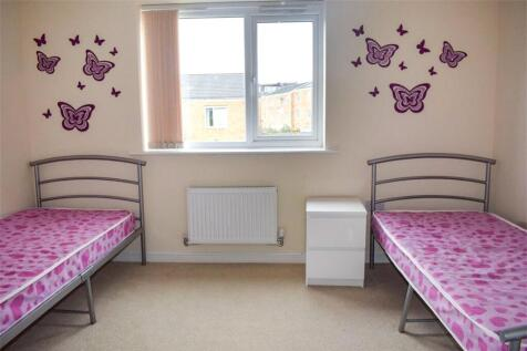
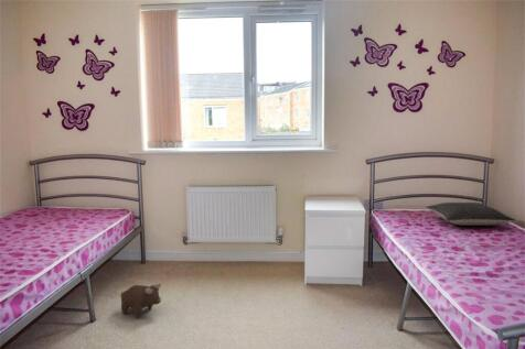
+ pillow (467, 212)
+ plush toy (140, 298)
